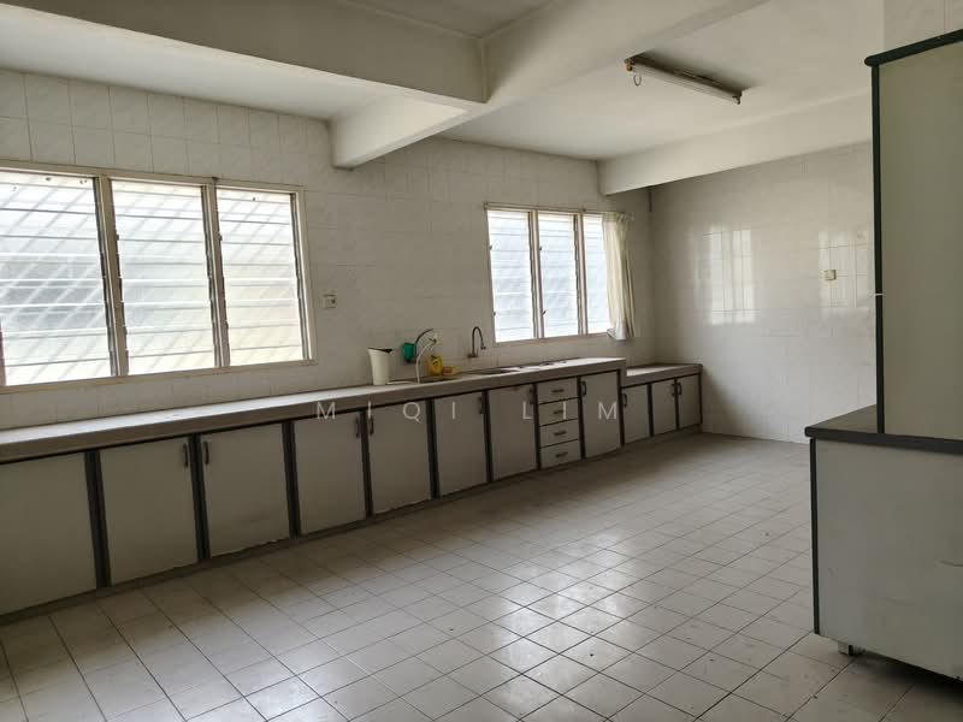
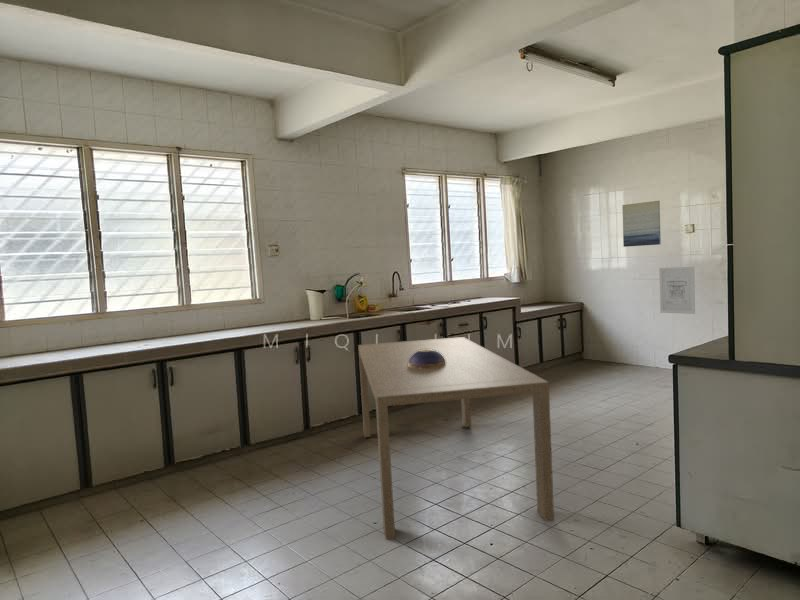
+ dining table (434, 401)
+ wall art (676, 290)
+ wall art (641, 224)
+ decorative bowl (426, 356)
